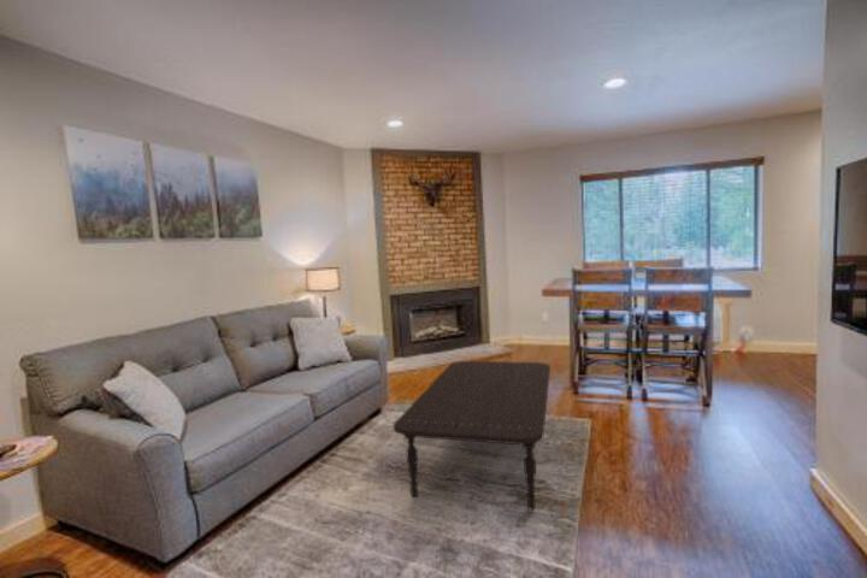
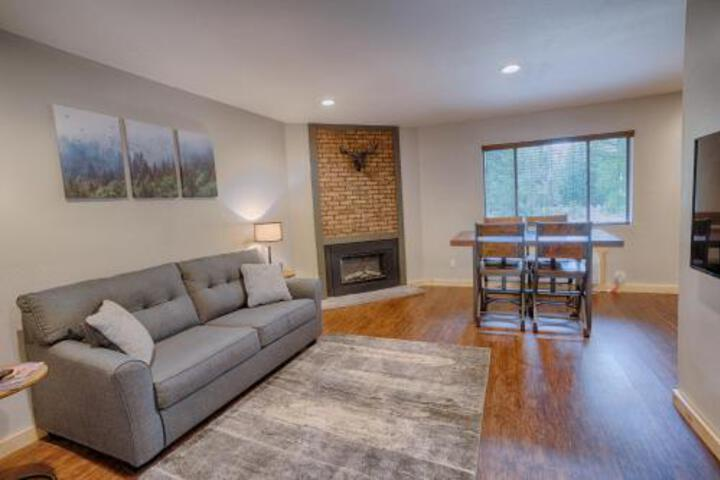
- coffee table (486, 420)
